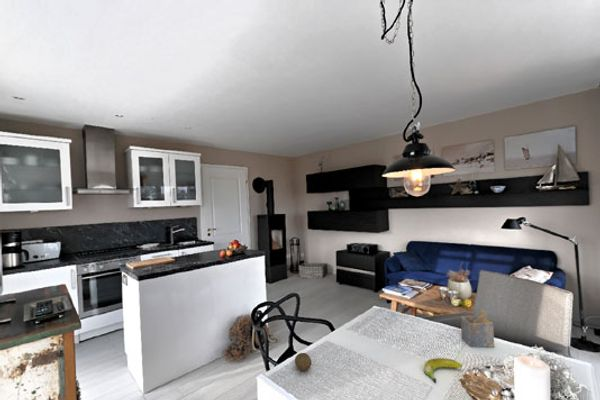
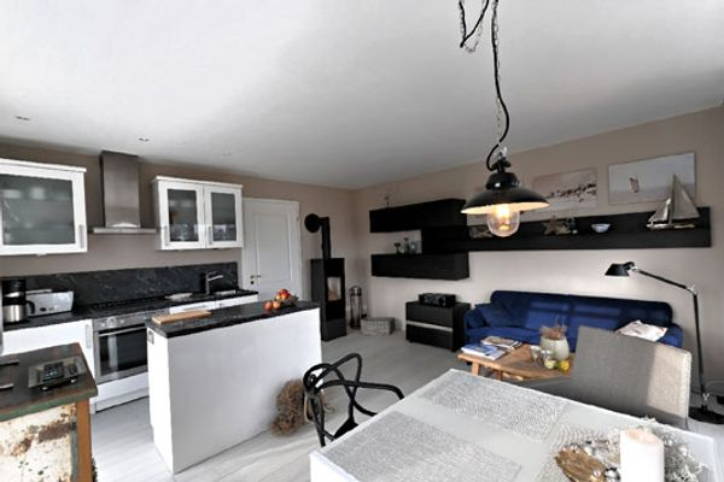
- fruit (303, 361)
- napkin holder (476, 327)
- banana (440, 366)
